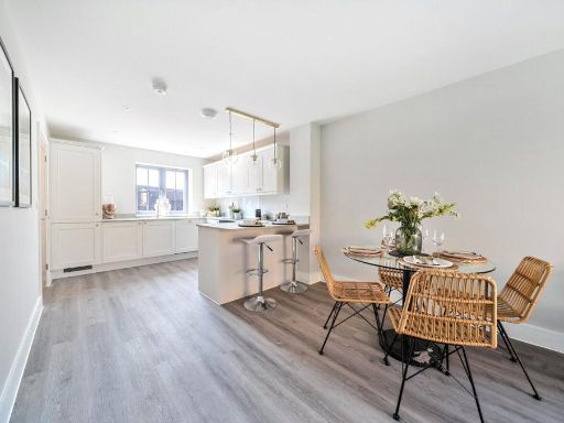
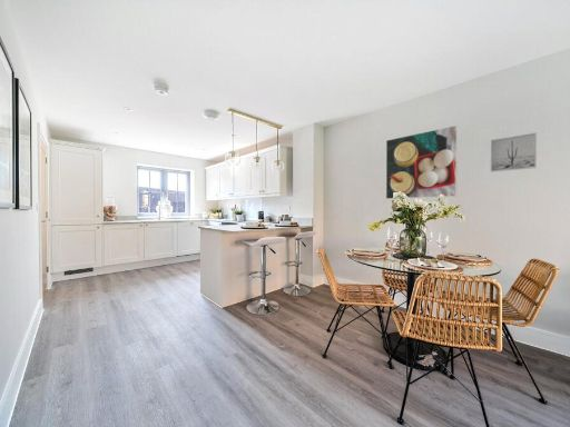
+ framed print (417, 166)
+ wall art (512, 152)
